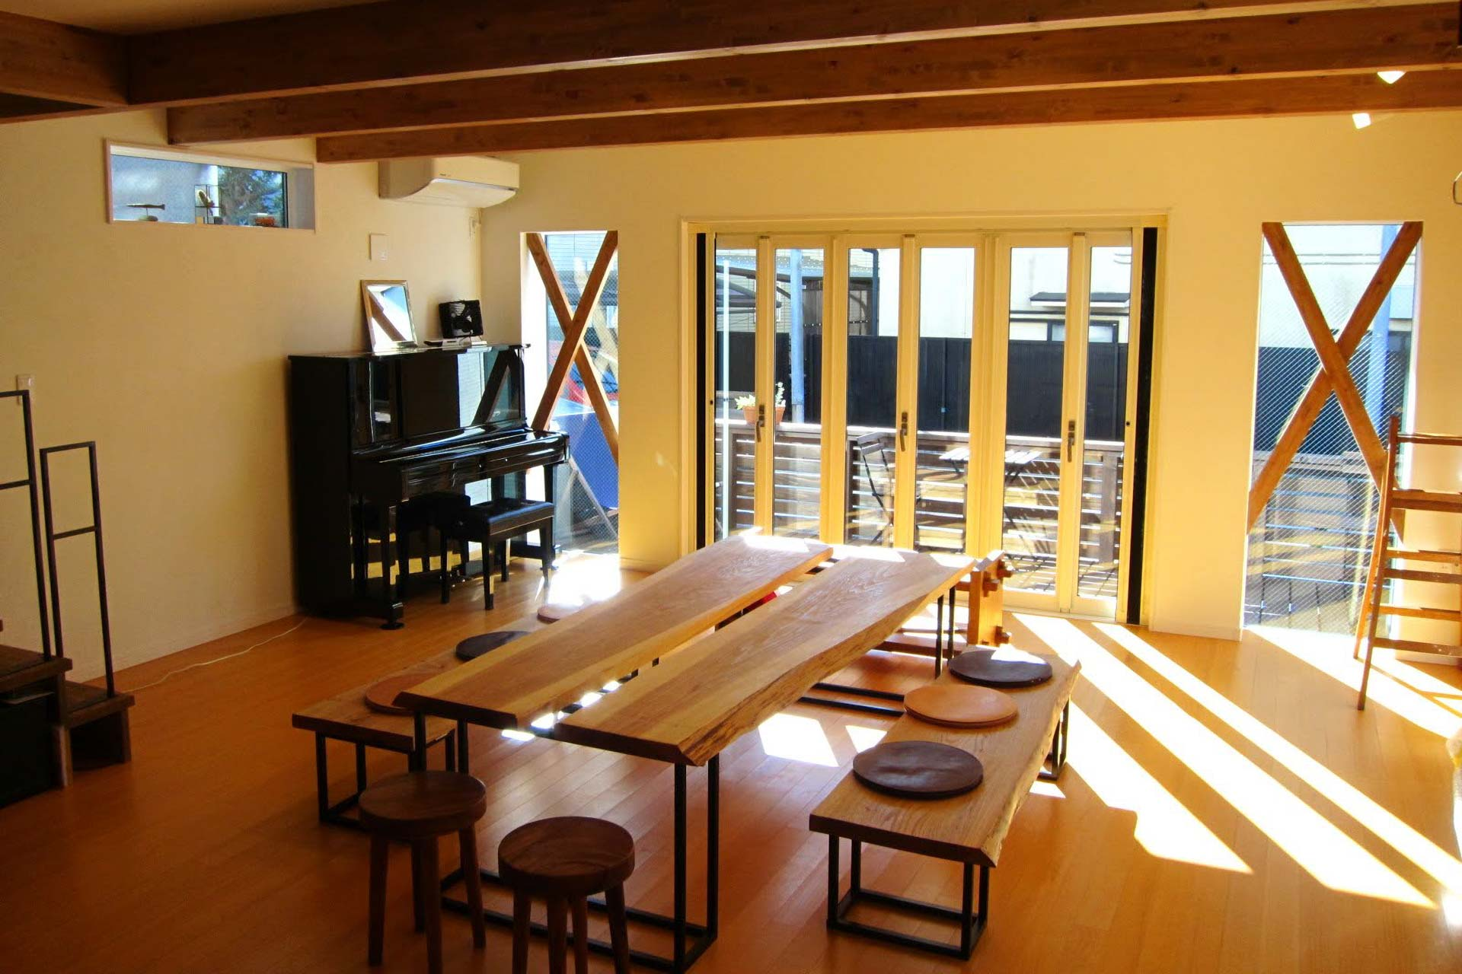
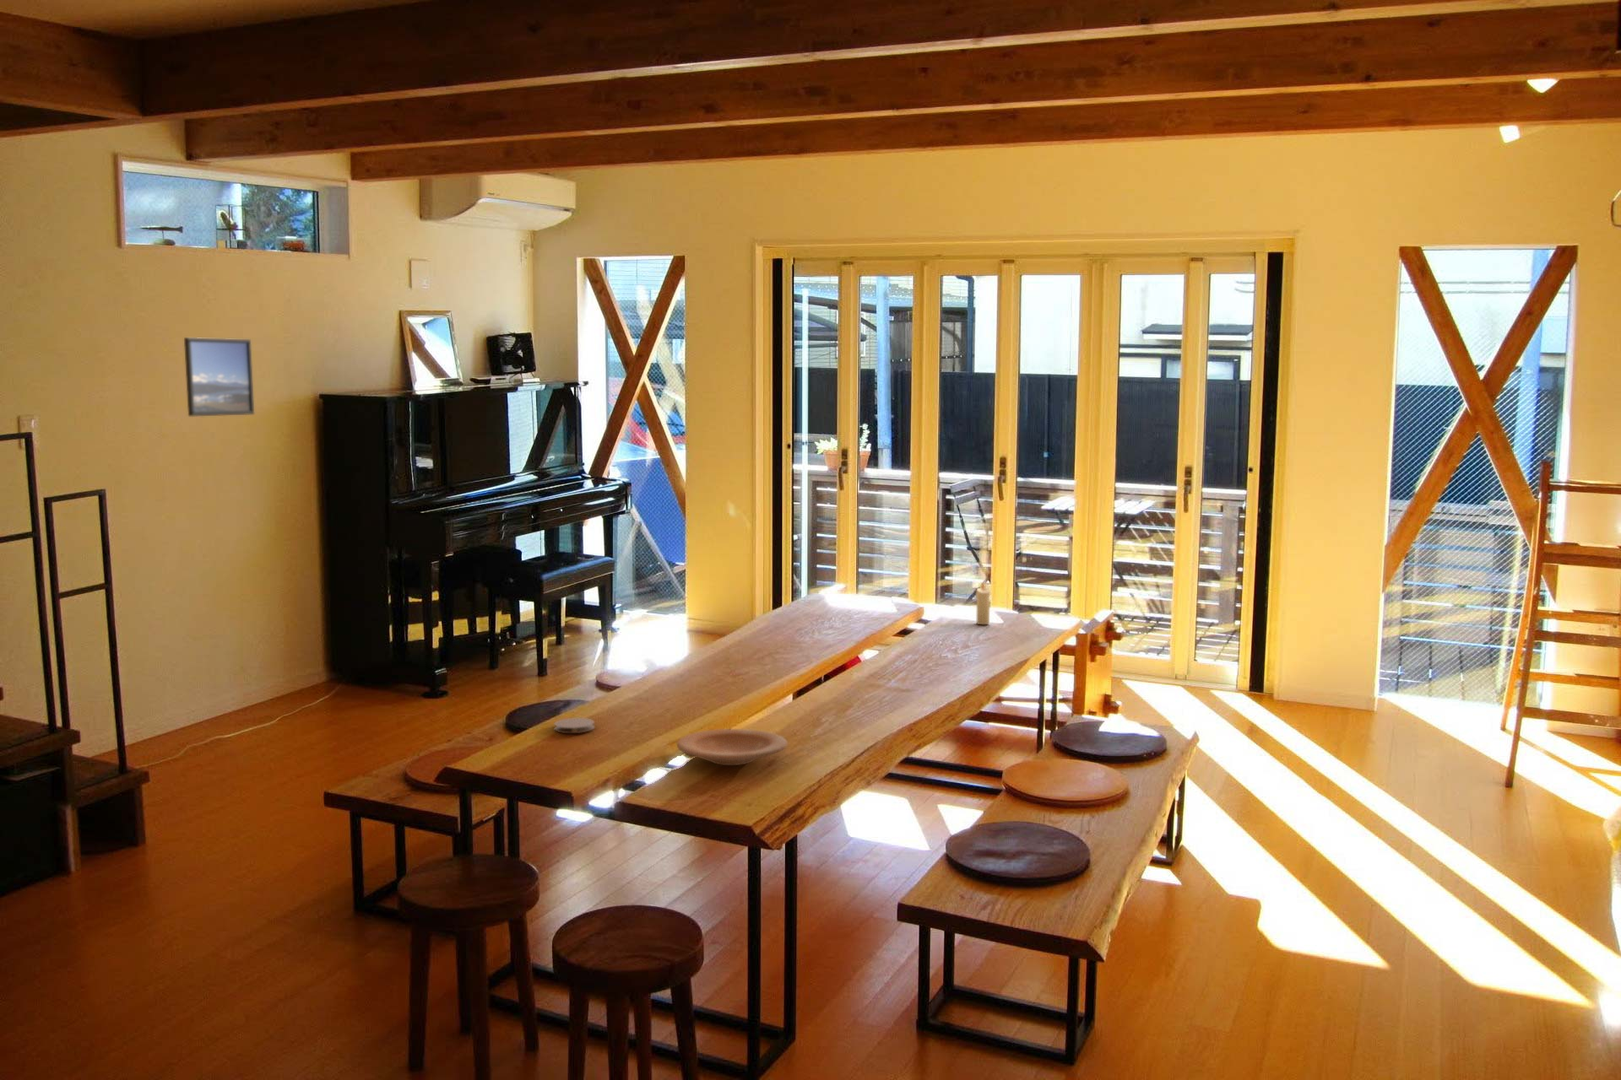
+ candle (983, 603)
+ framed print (220, 376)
+ coaster (574, 724)
+ plate (732, 750)
